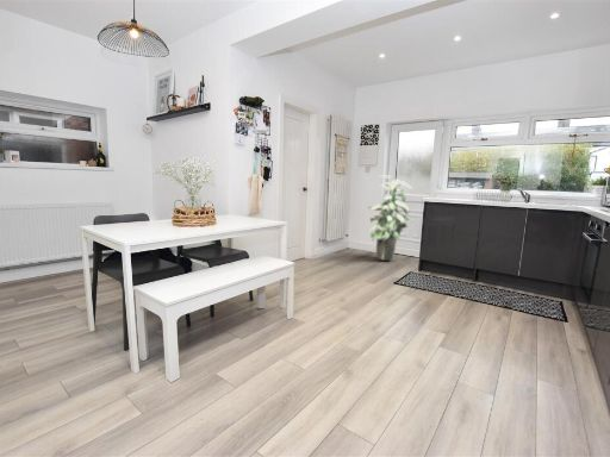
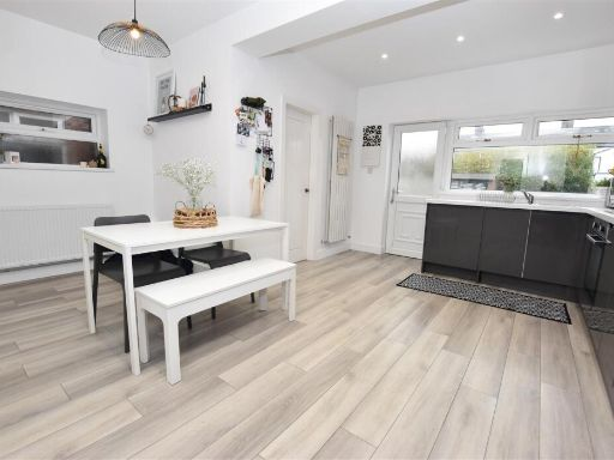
- indoor plant (387, 218)
